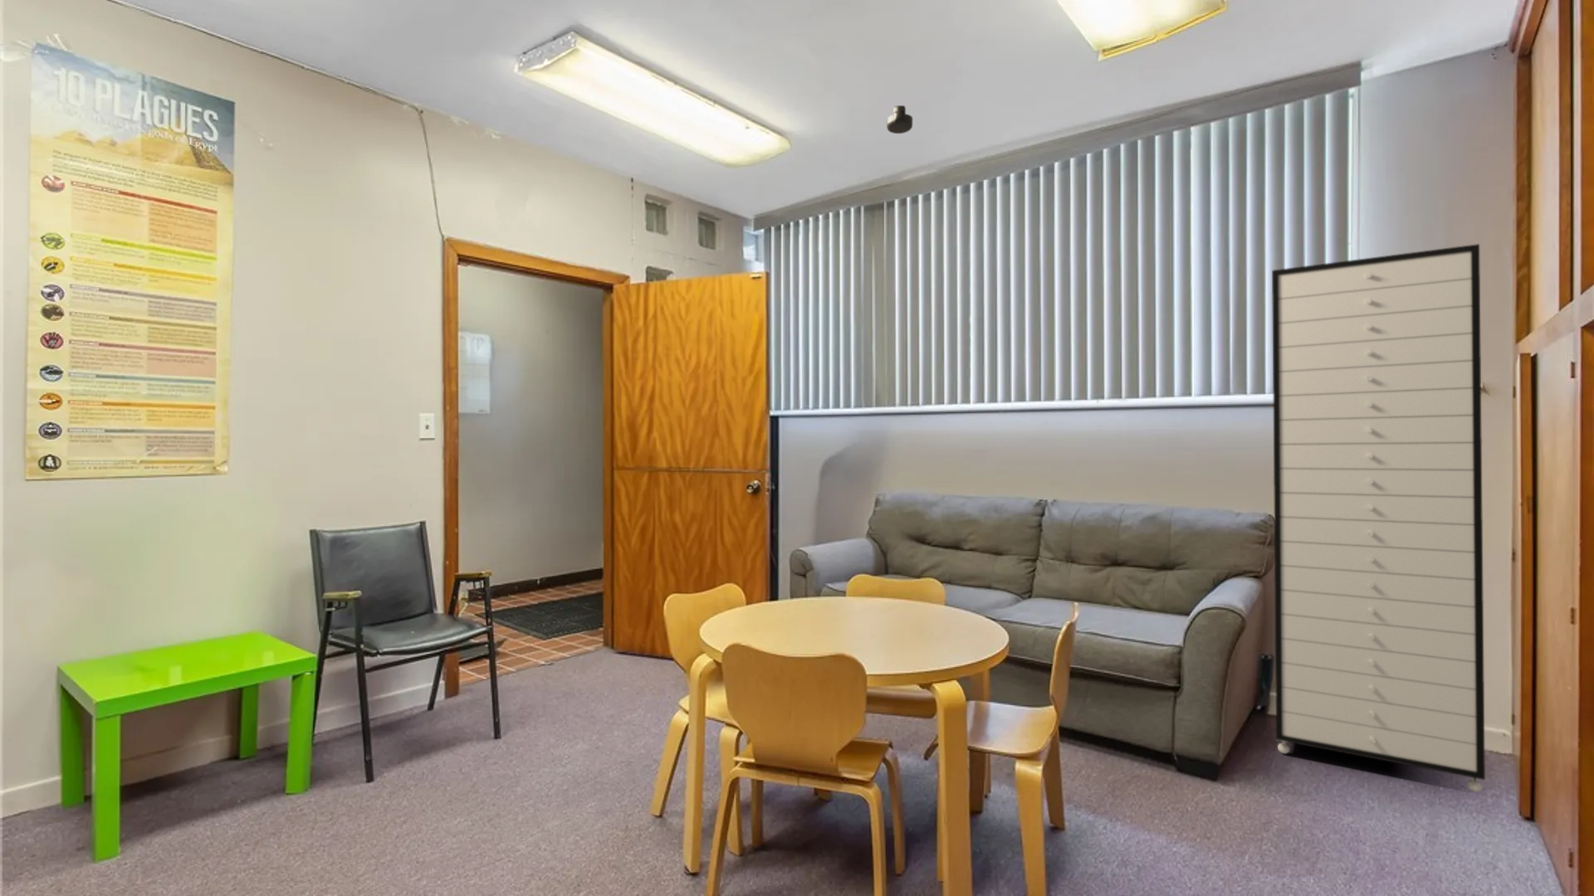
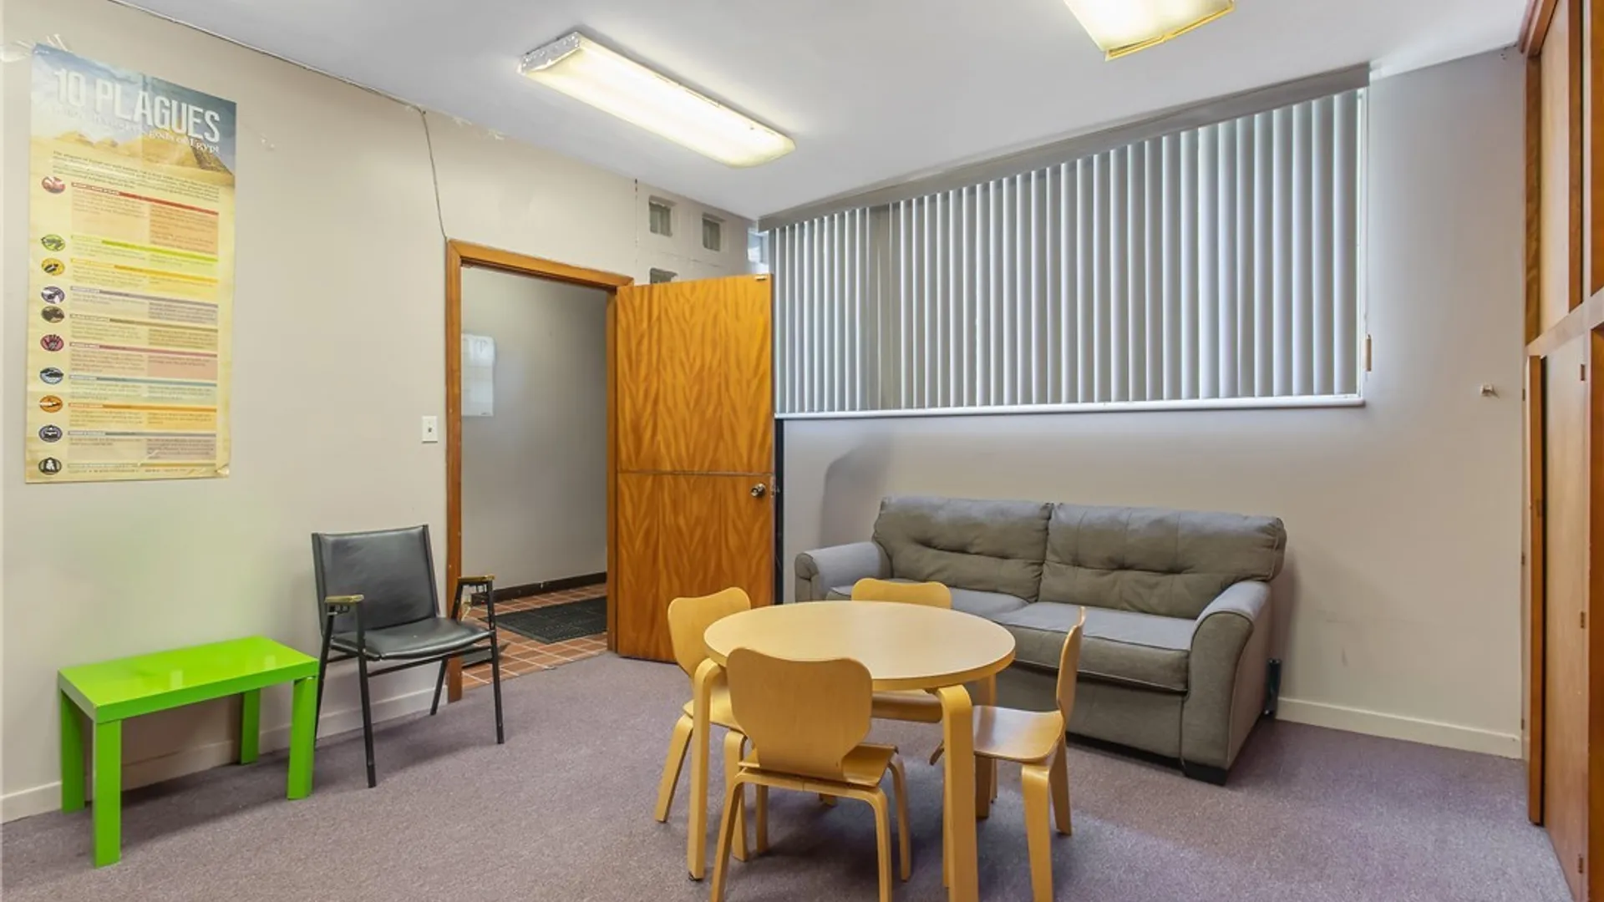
- storage cabinet (1370, 510)
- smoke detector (899, 118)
